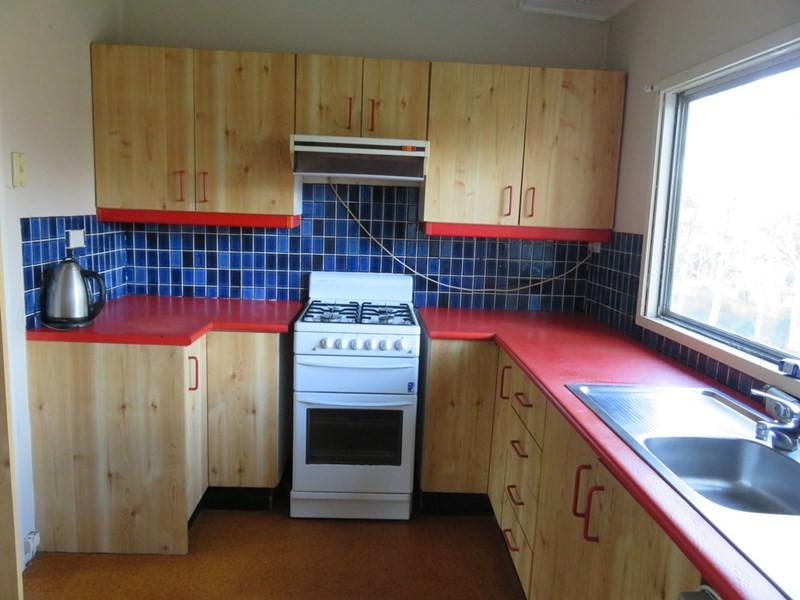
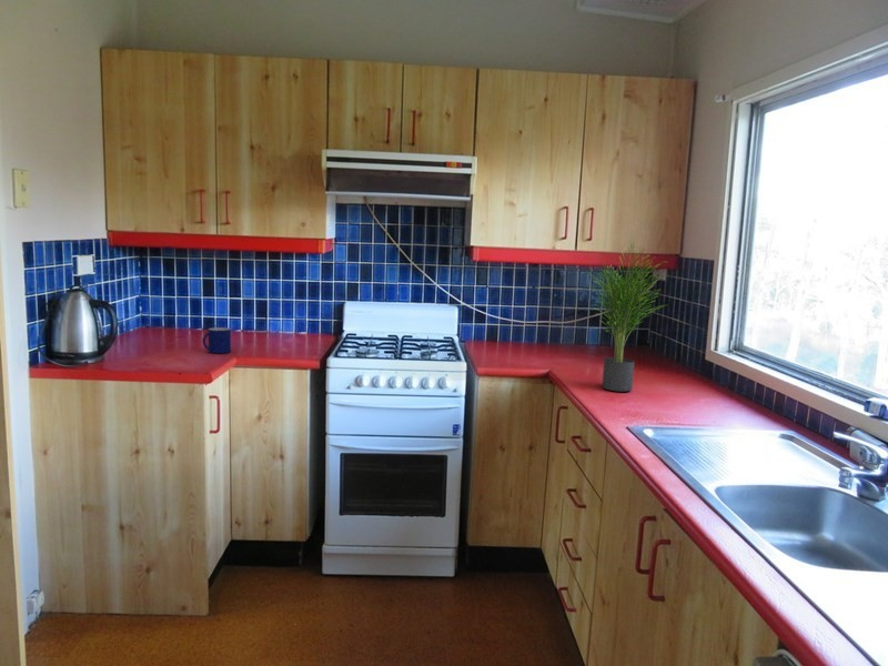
+ potted plant (619, 314)
+ mug (215, 341)
